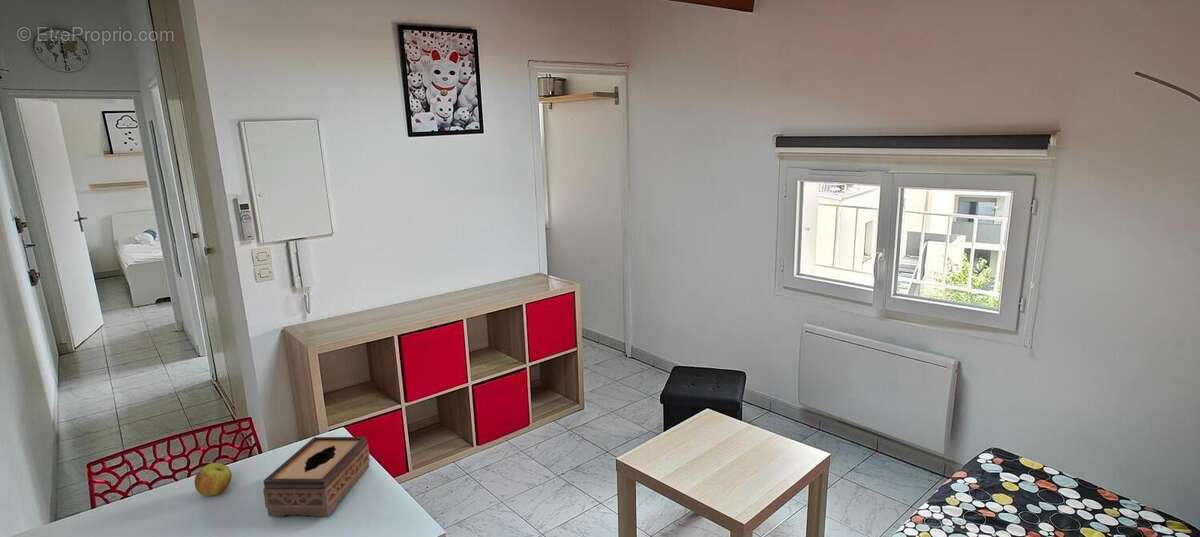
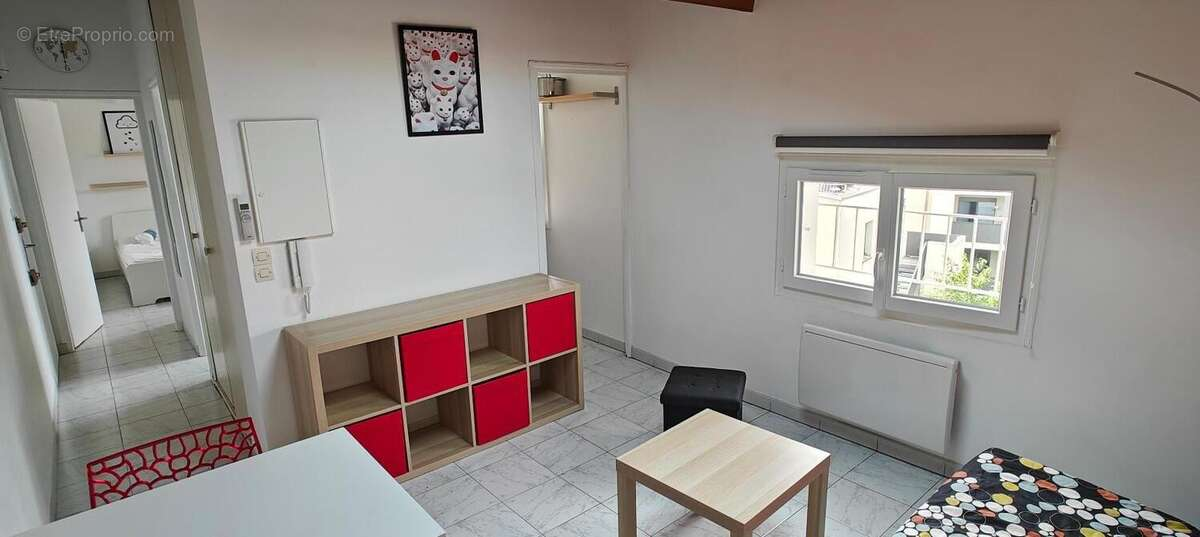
- tissue box (320, 473)
- apple (213, 479)
